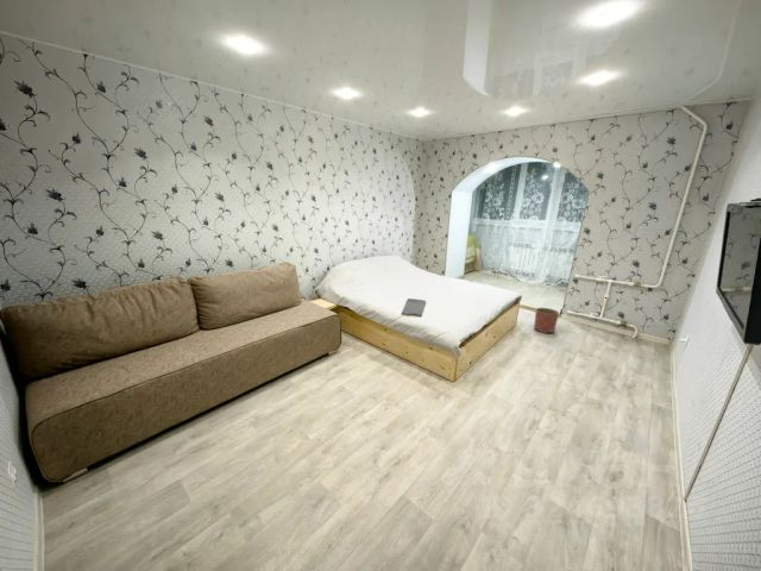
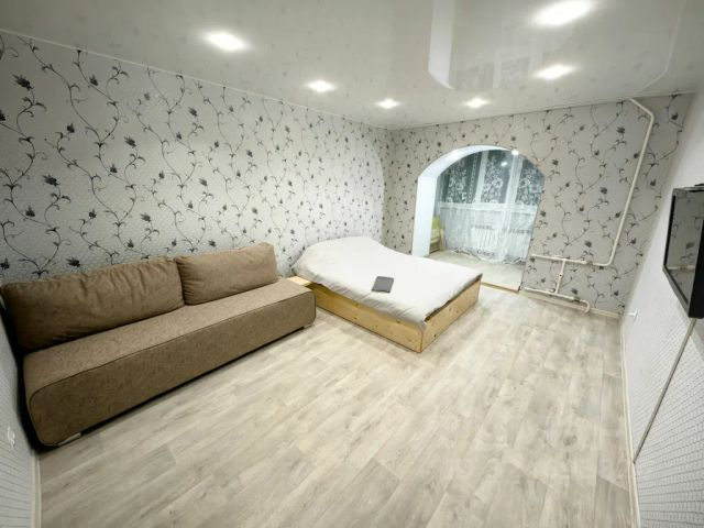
- planter (545, 320)
